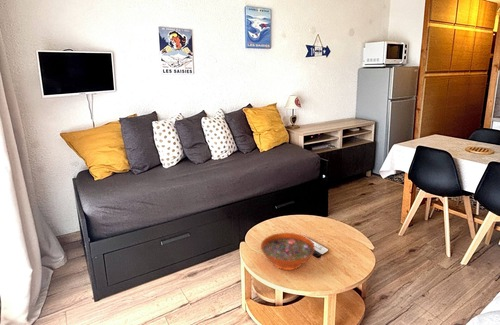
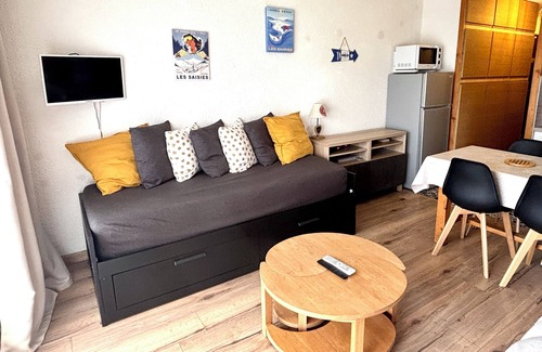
- decorative bowl (287, 253)
